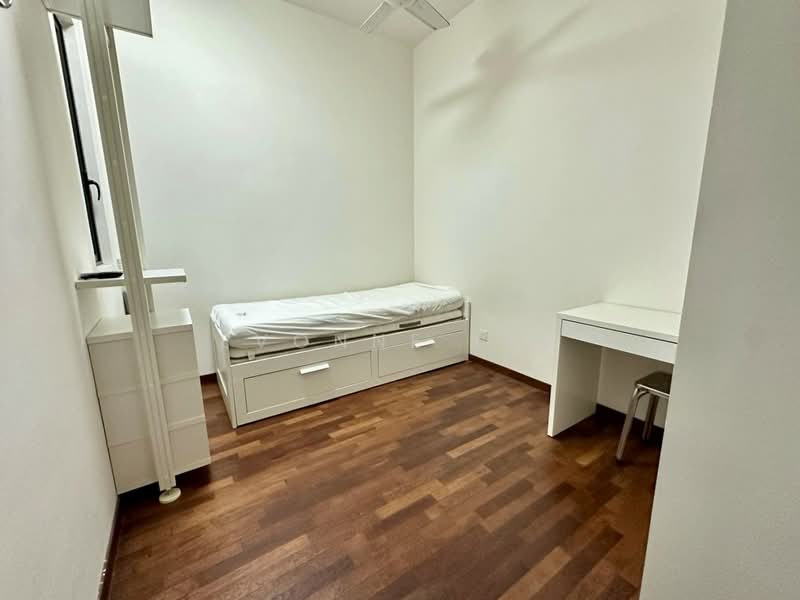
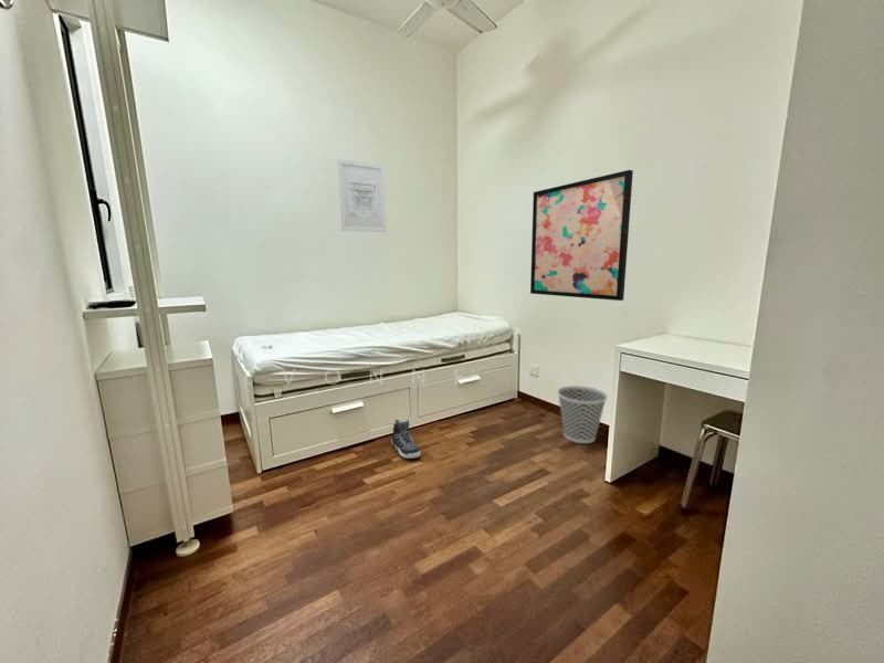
+ wall art (573, 241)
+ wastebasket (580, 414)
+ wall art (362, 197)
+ sneaker (404, 436)
